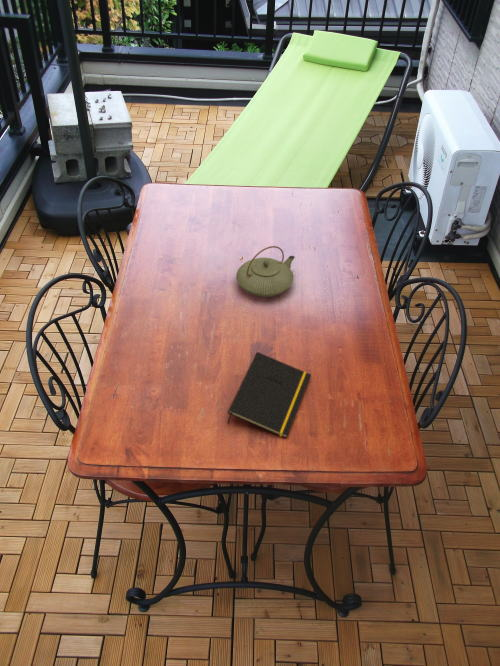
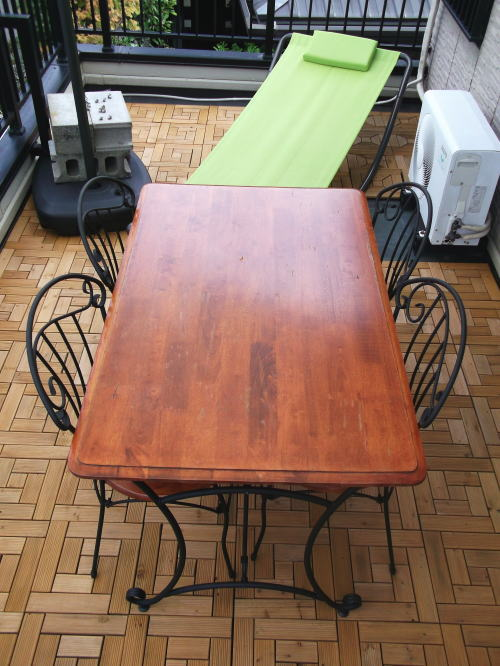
- teapot (268, 265)
- notepad (271, 393)
